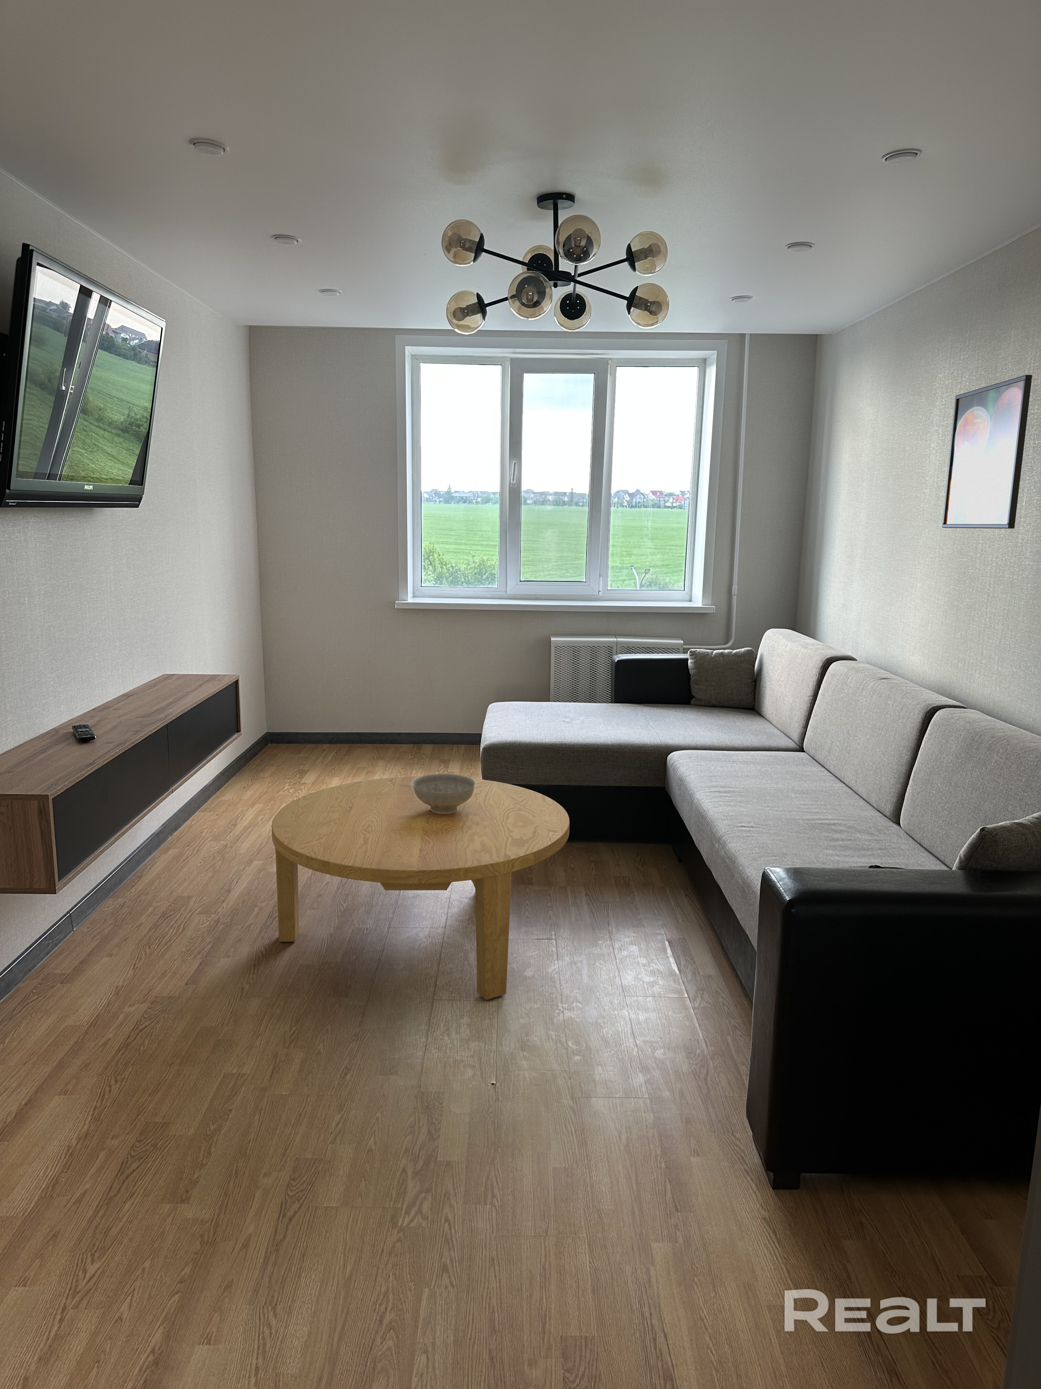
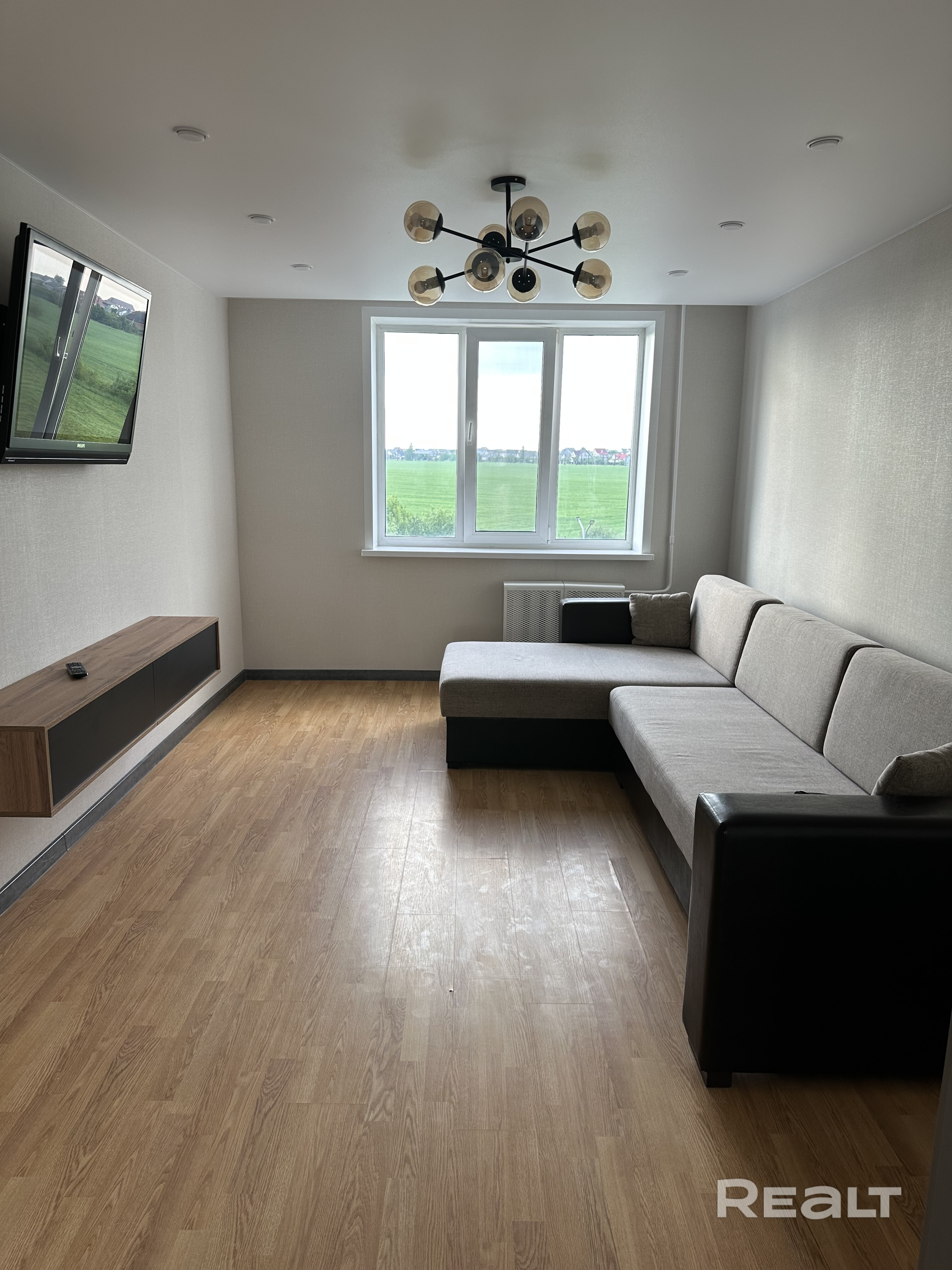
- decorative bowl (444, 795)
- coffee table (423, 877)
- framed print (983, 458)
